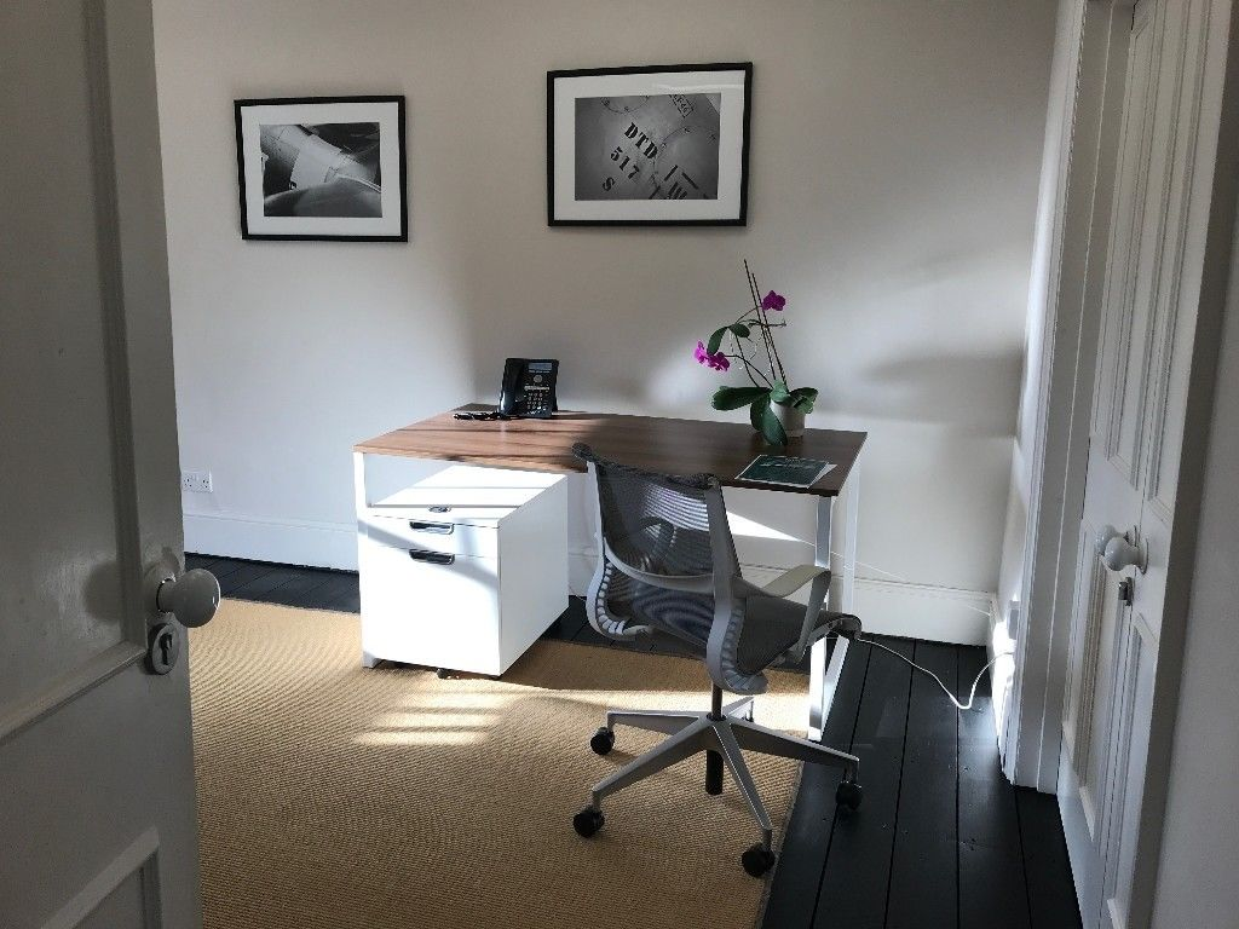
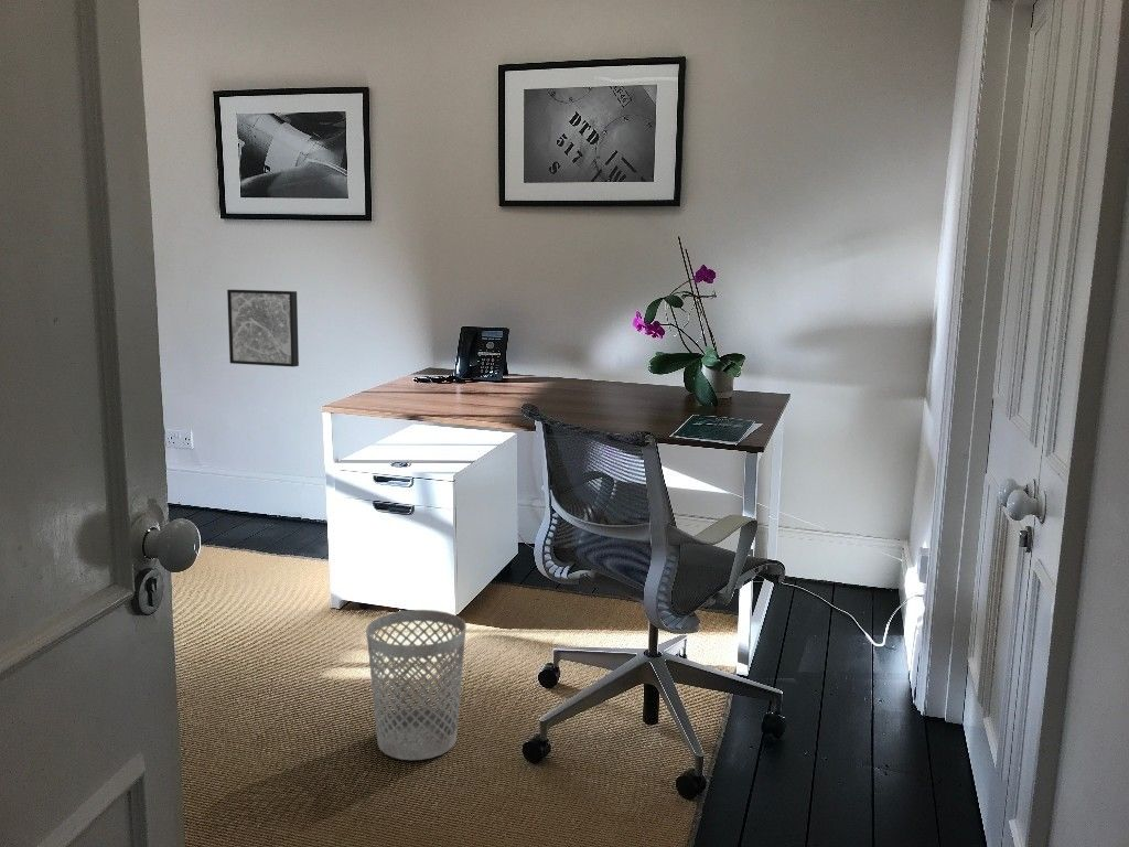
+ wastebasket (417, 684)
+ wall art (262, 328)
